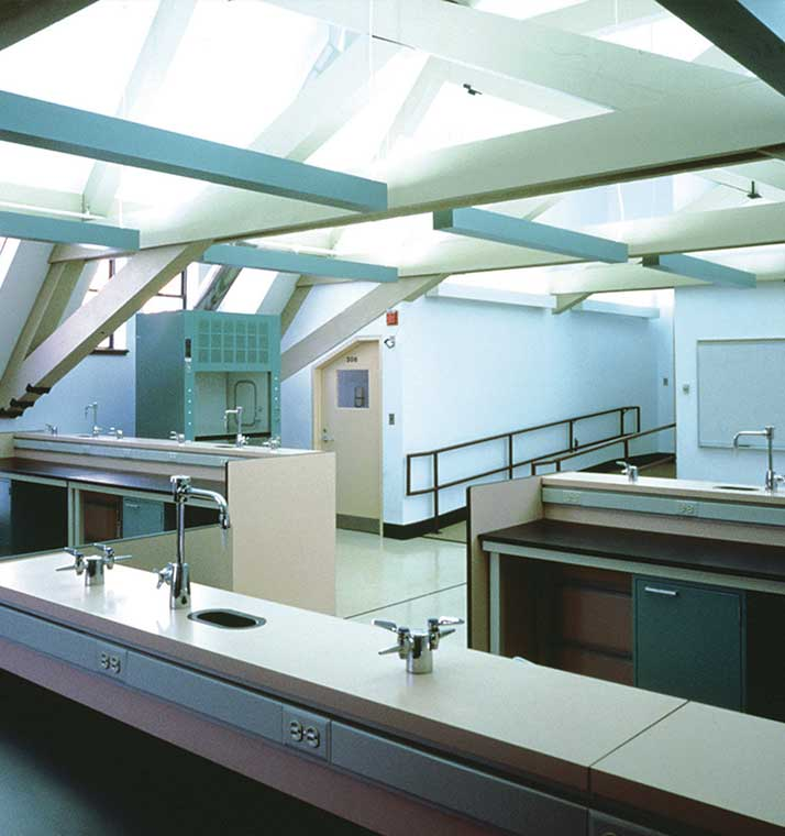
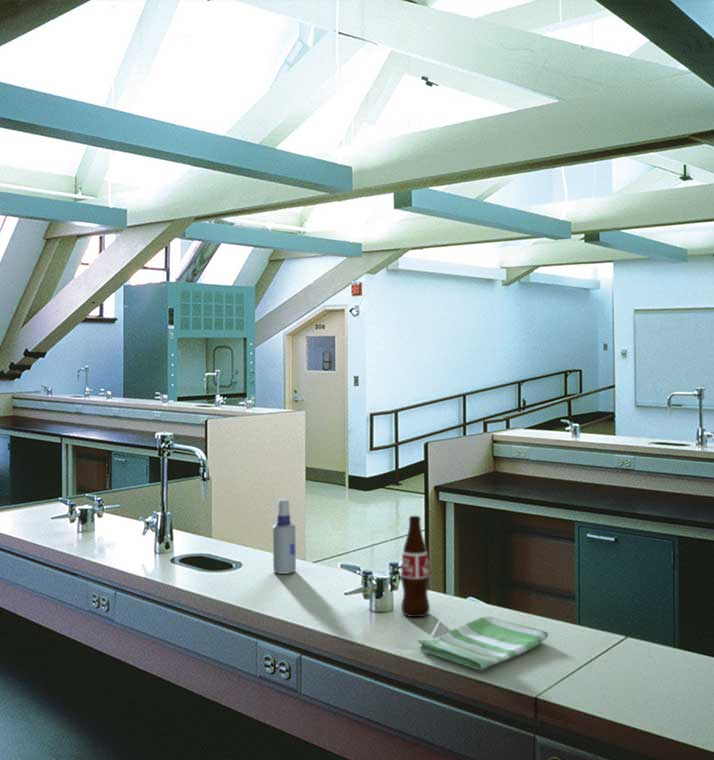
+ spray bottle (284, 535)
+ bottle (415, 565)
+ dish towel (484, 640)
